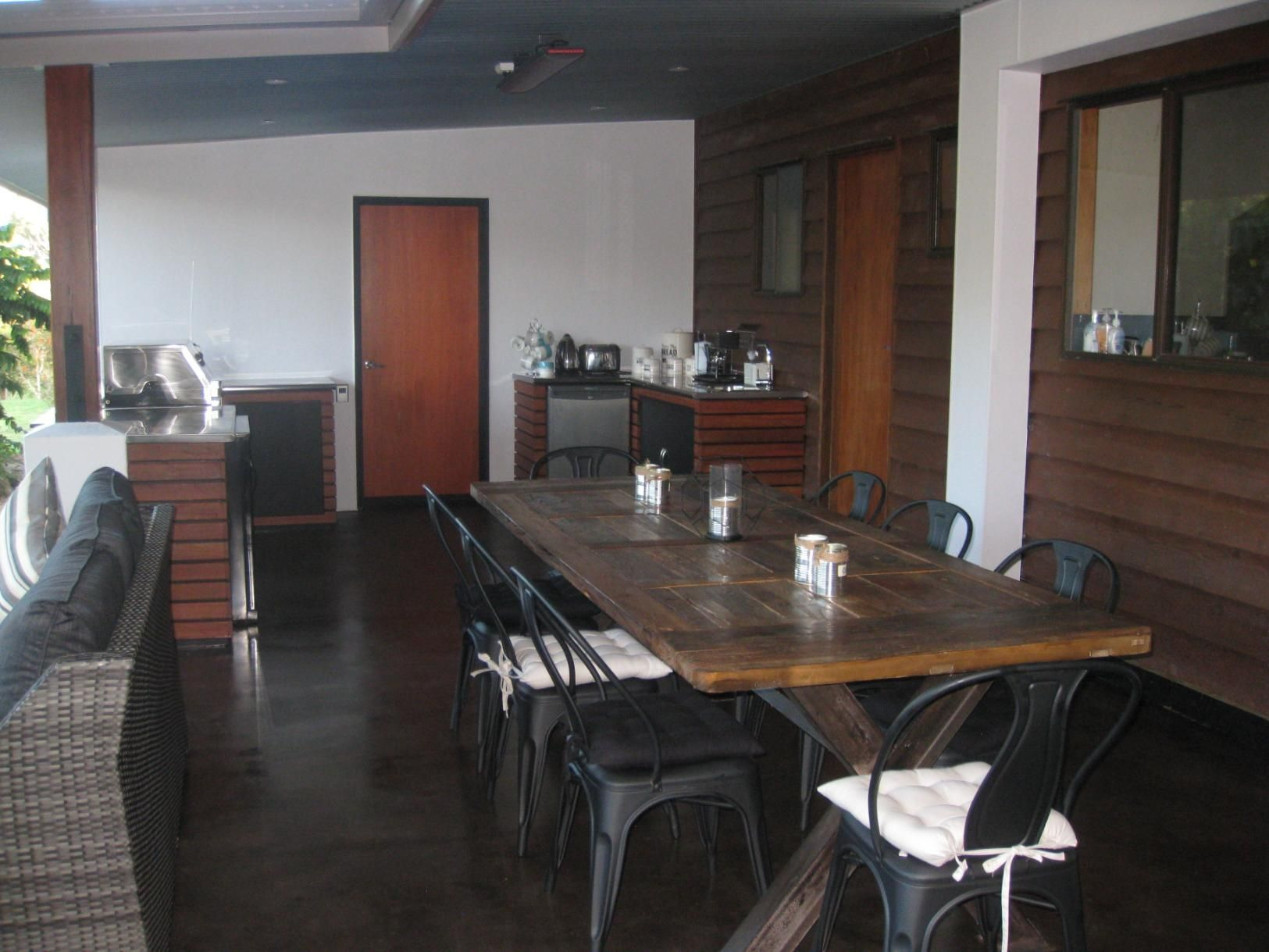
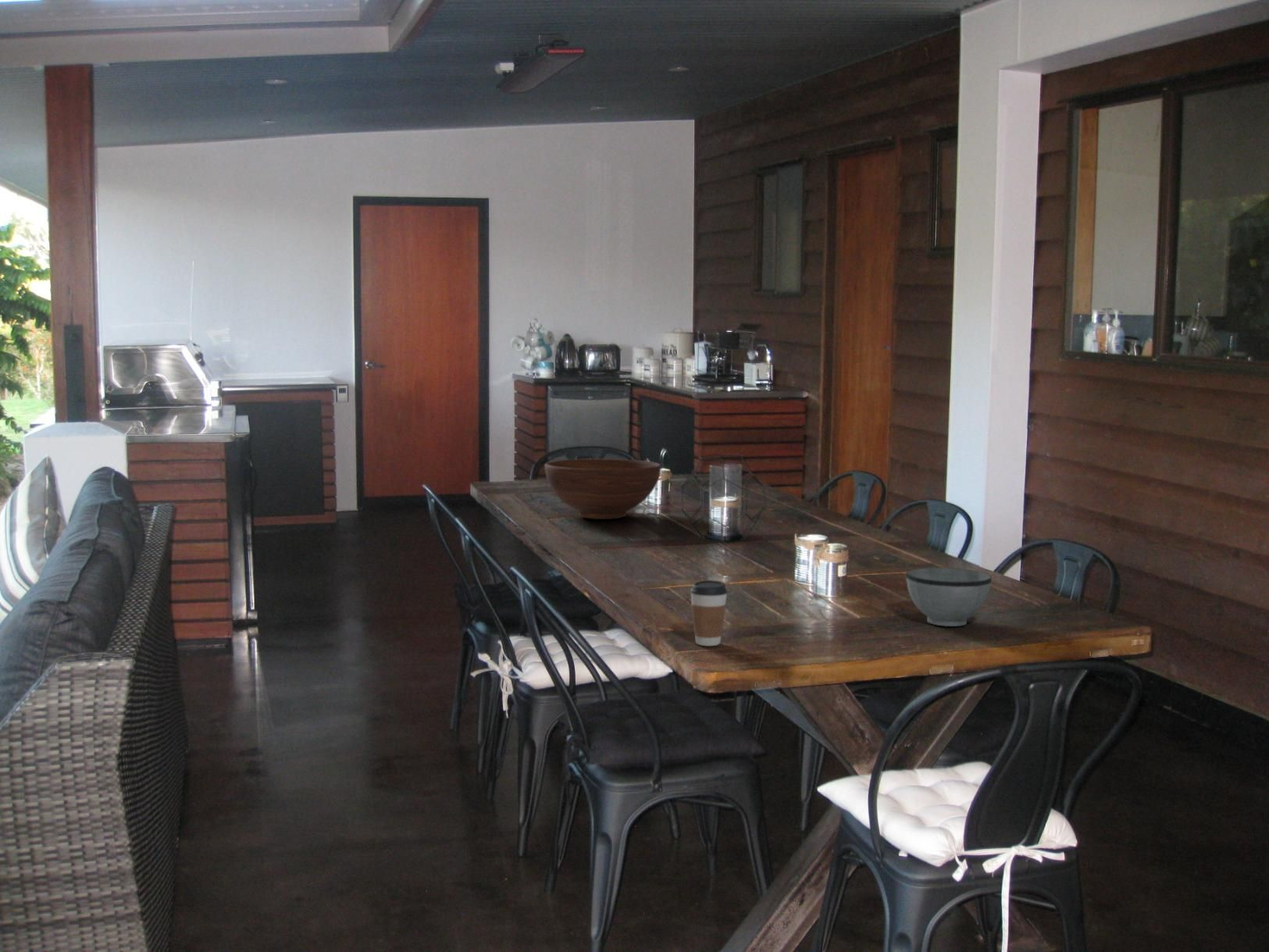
+ coffee cup (708, 613)
+ fruit bowl (602, 490)
+ bowl (947, 598)
